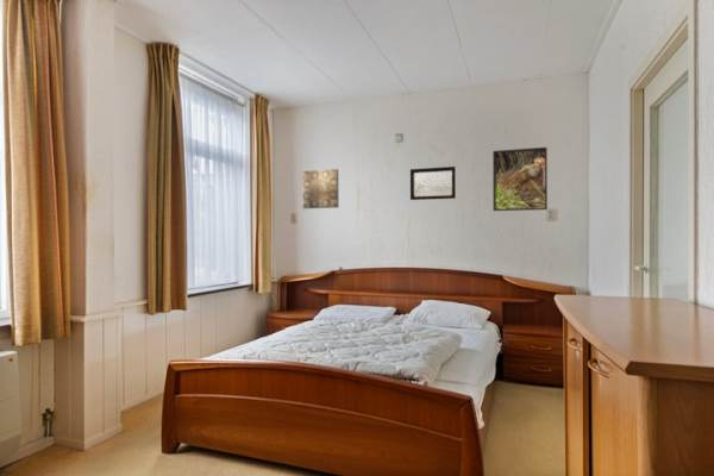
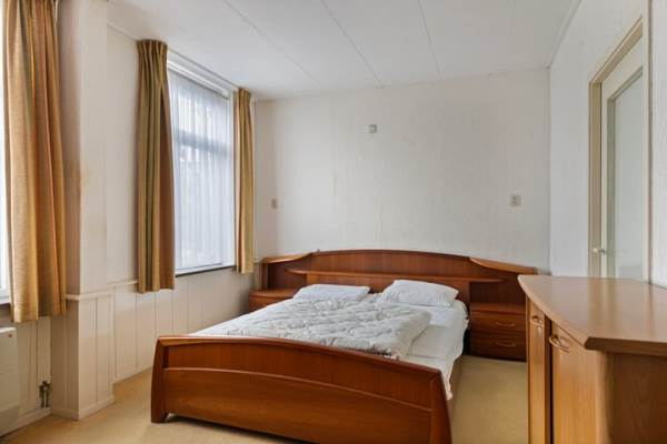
- wall art (320, 189)
- wall art (432, 183)
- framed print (519, 180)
